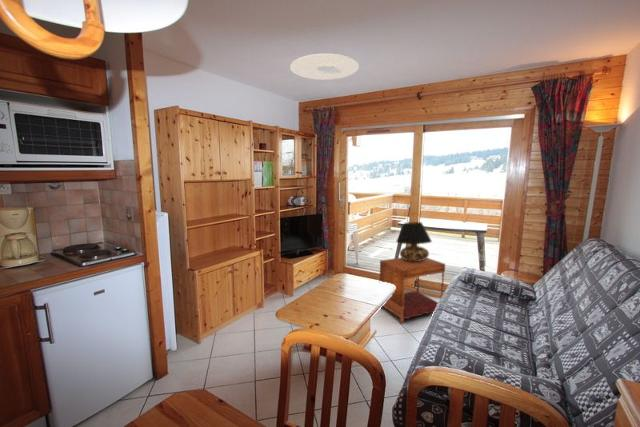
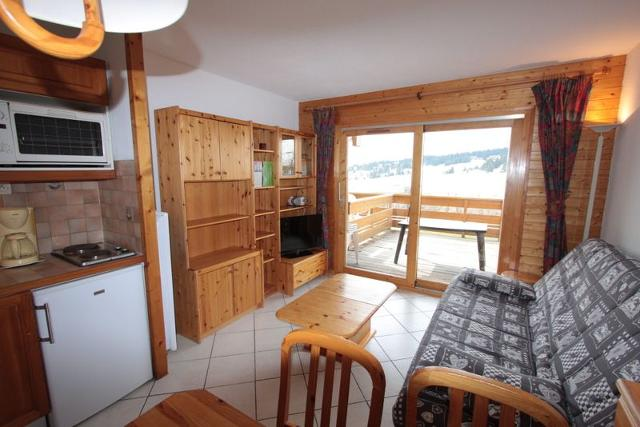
- table lamp (415, 241)
- ceiling light (324, 64)
- canopy bed (412, 291)
